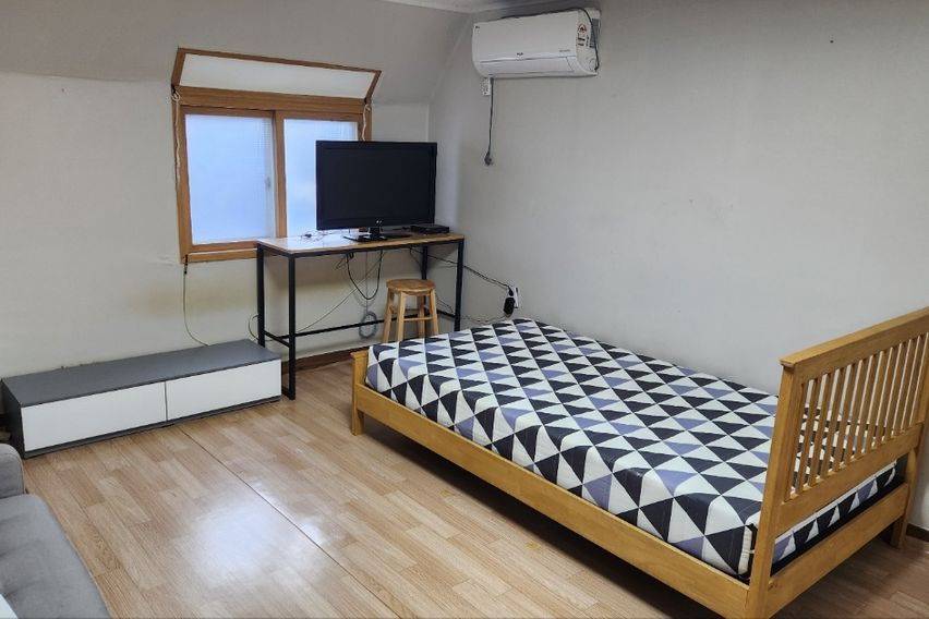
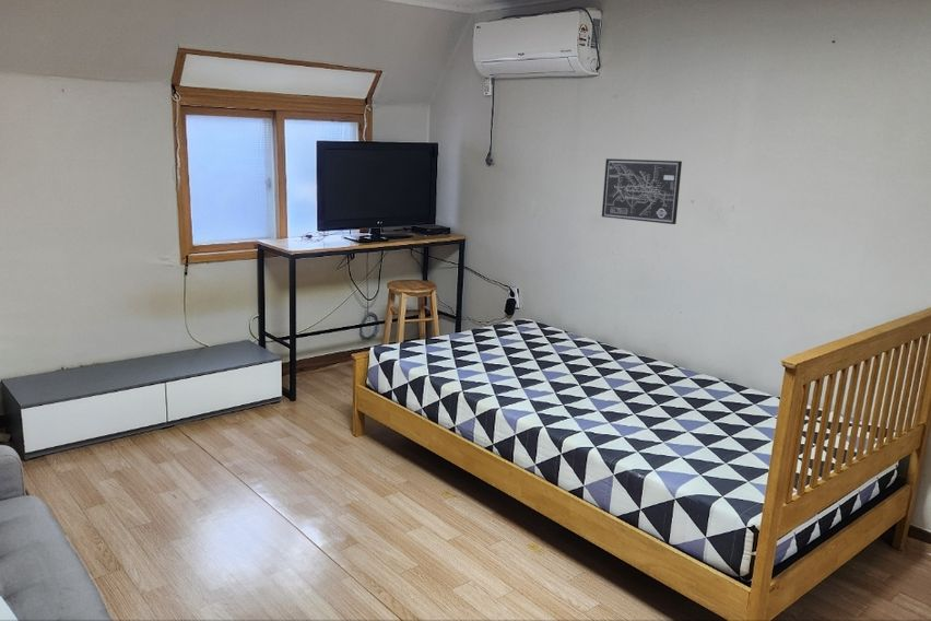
+ wall art (639, 190)
